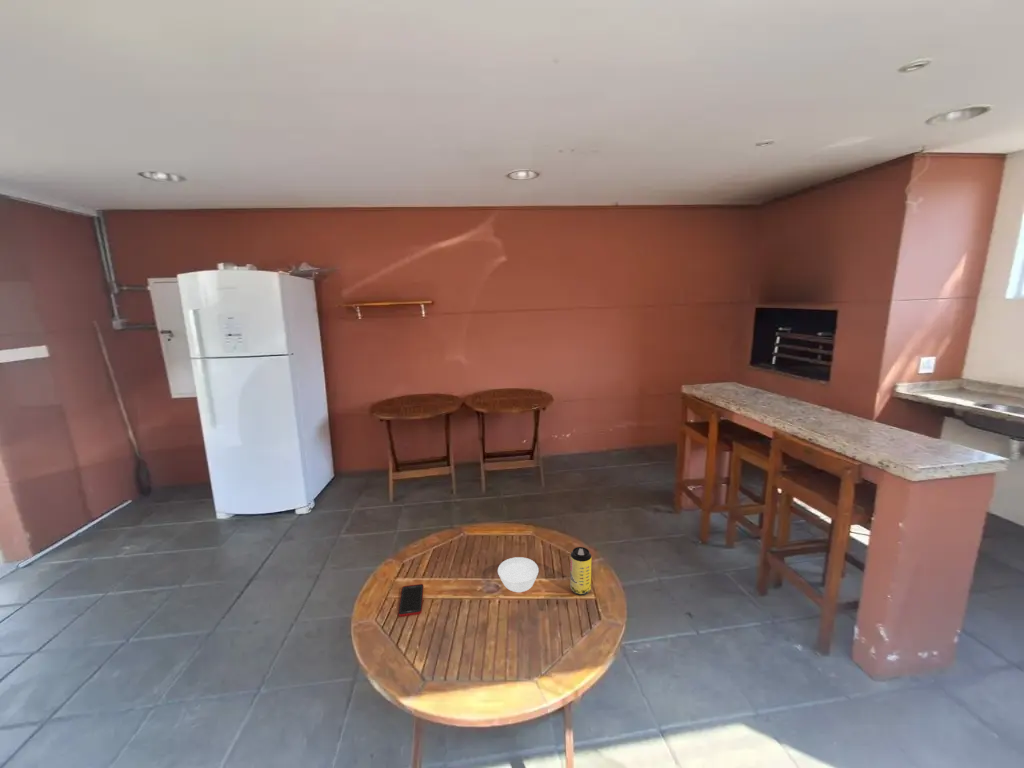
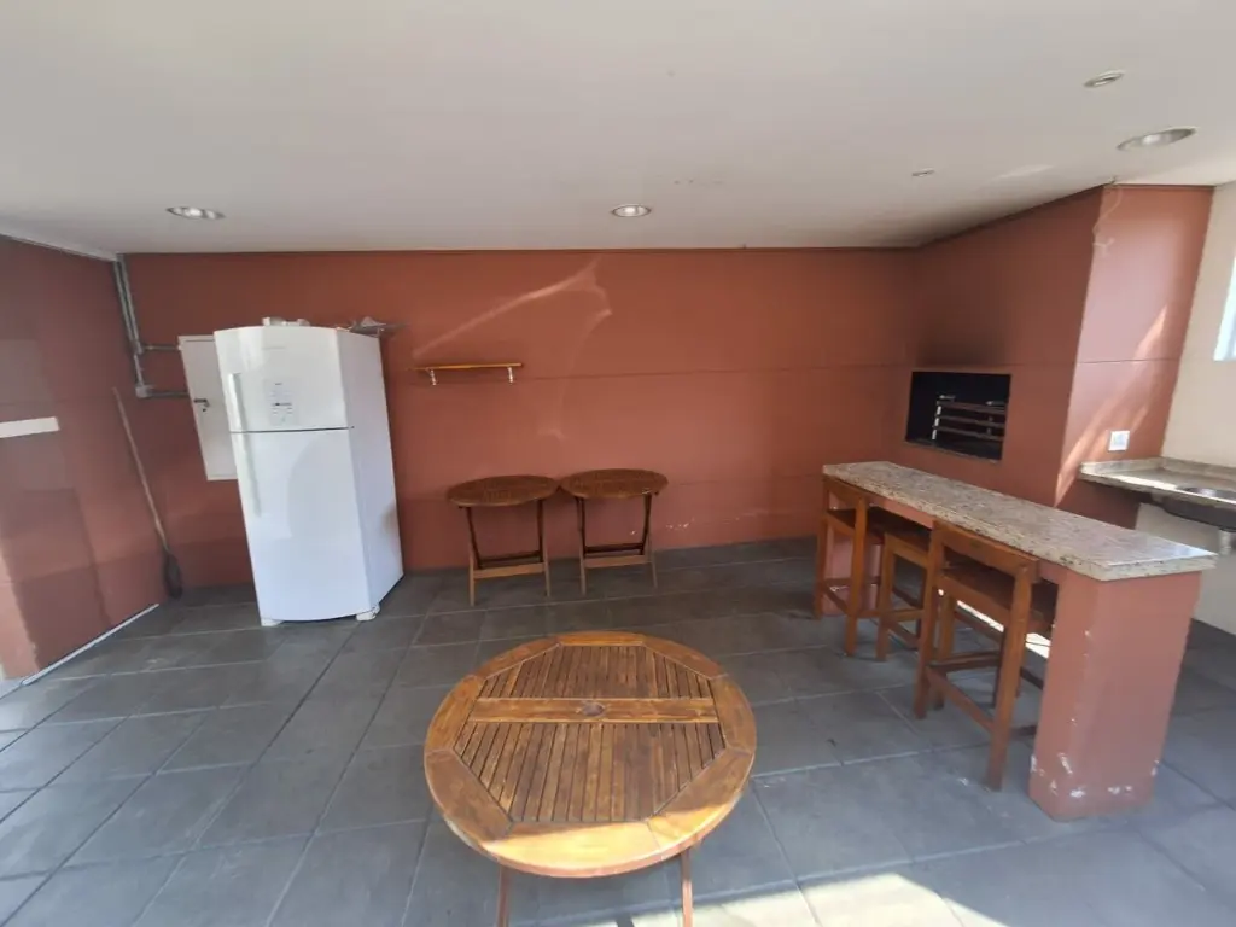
- cell phone (411, 599)
- beverage can (580, 570)
- bowl (518, 577)
